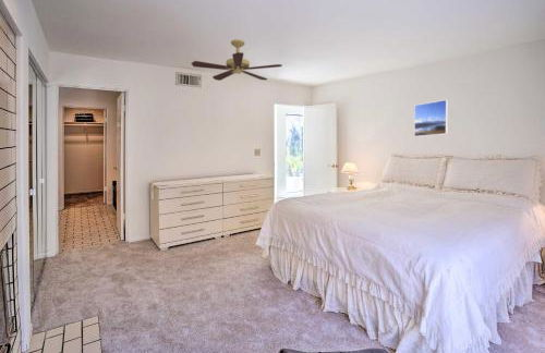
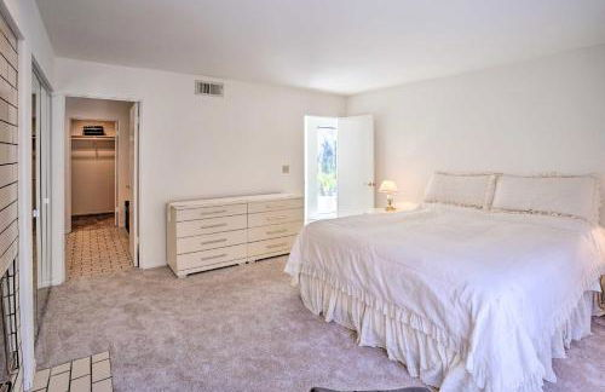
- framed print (429, 119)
- ceiling fan (237, 56)
